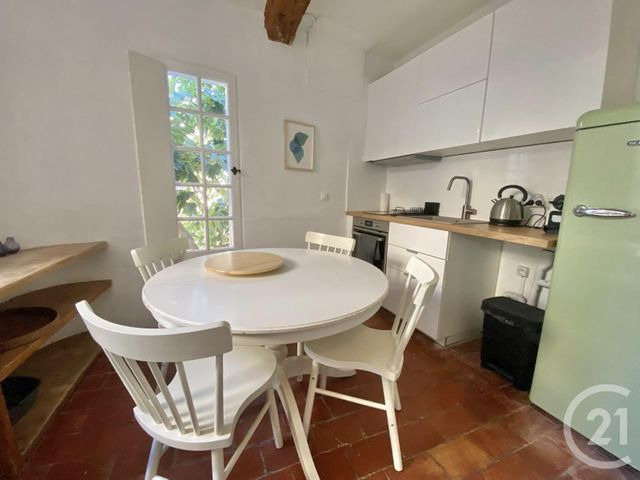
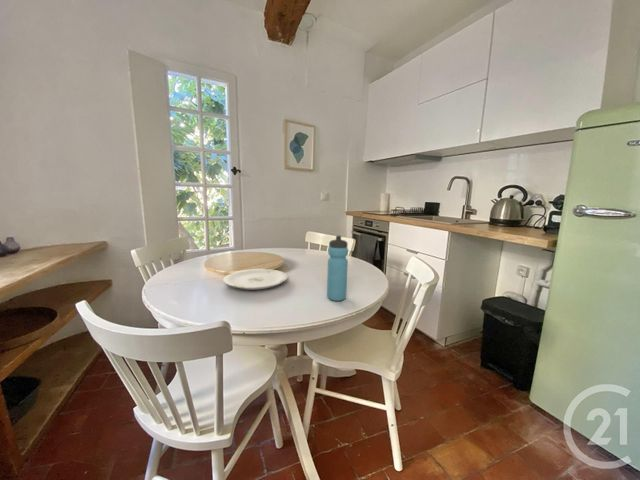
+ plate (256, 279)
+ water bottle (337, 267)
